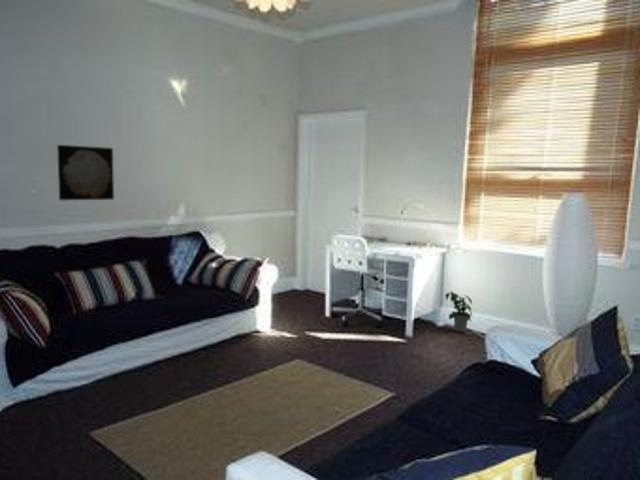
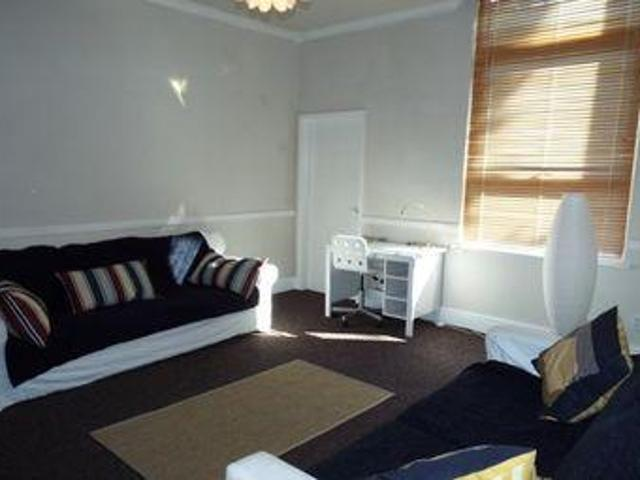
- potted plant (458, 311)
- wall art (86, 173)
